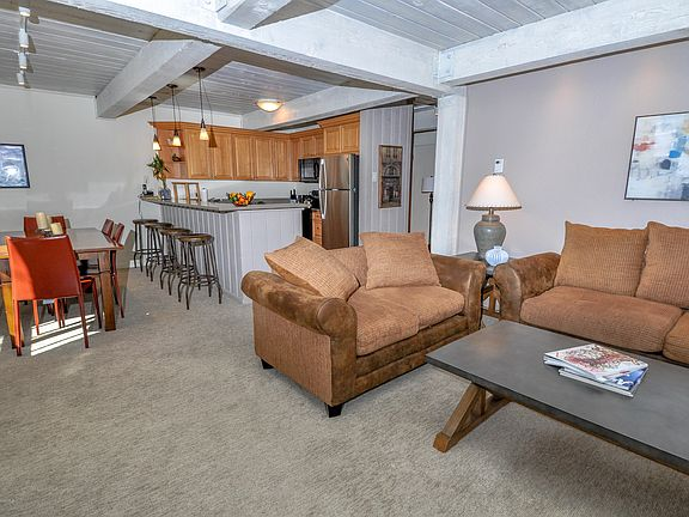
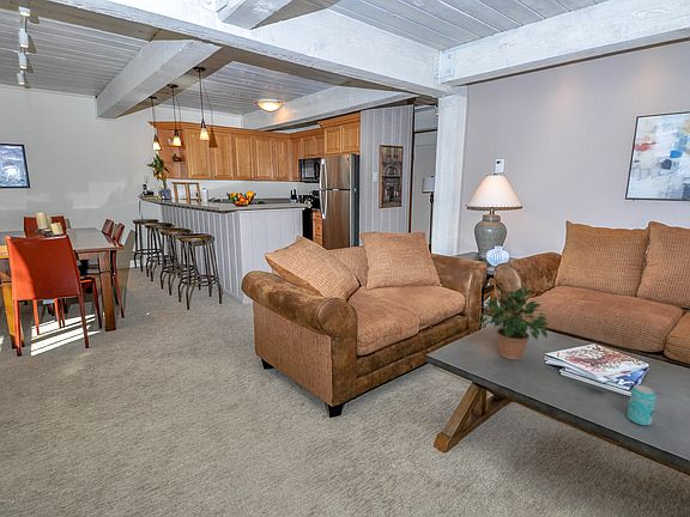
+ beverage can (641, 405)
+ potted plant (510, 321)
